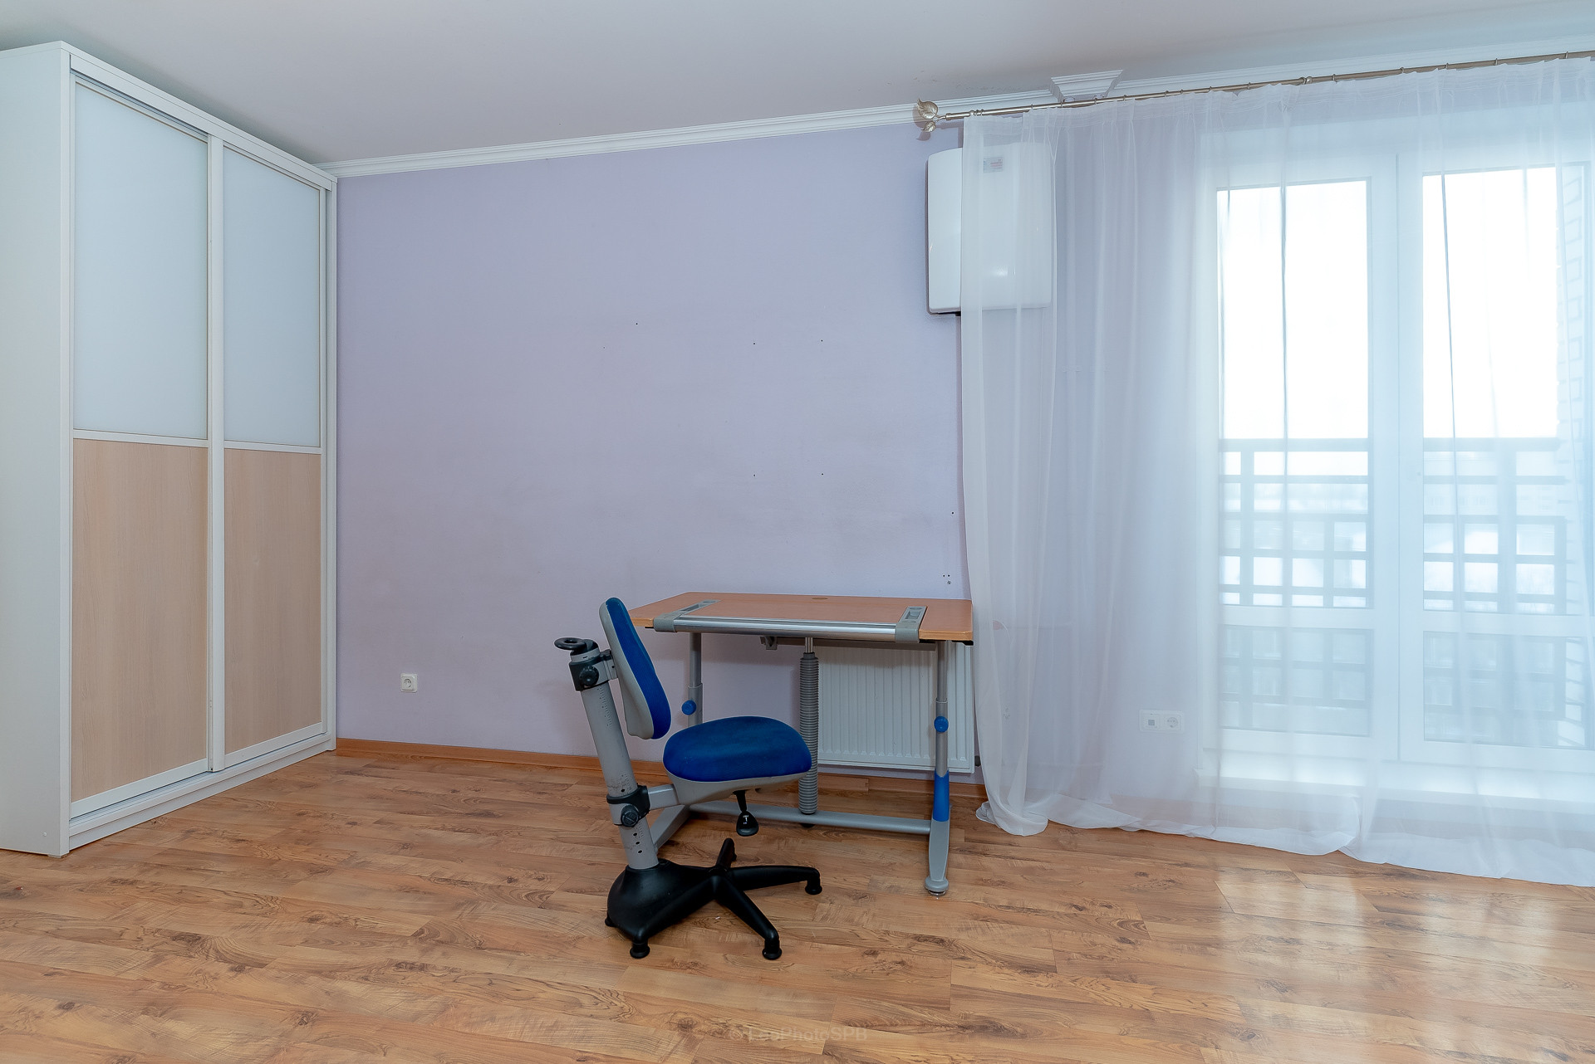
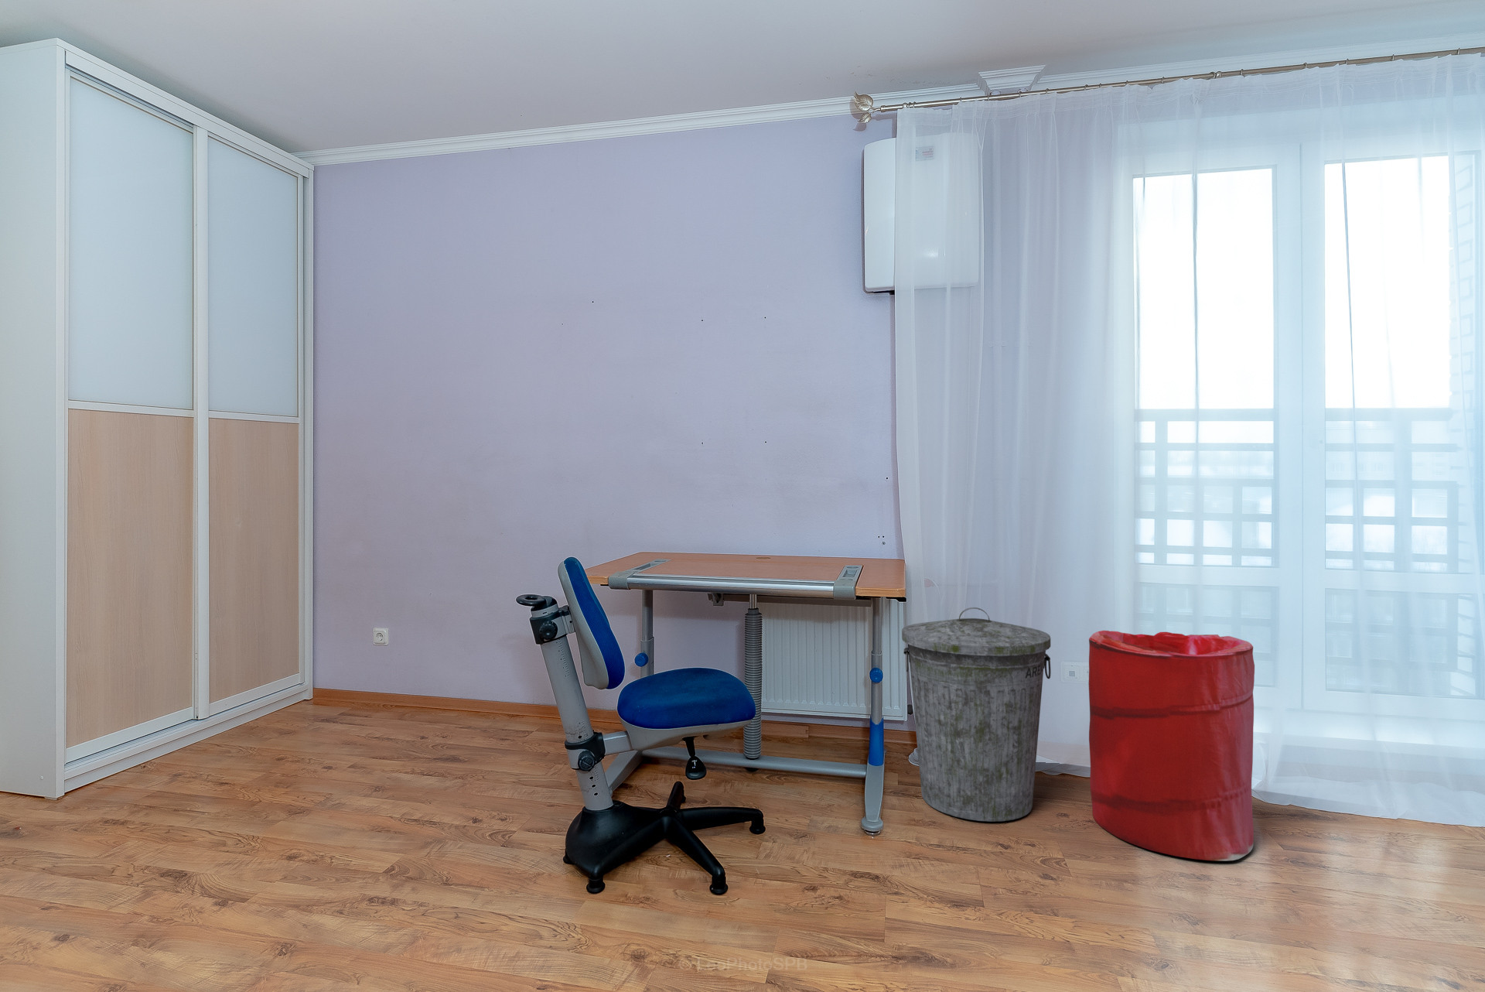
+ laundry hamper (1167, 728)
+ trash can (975, 703)
